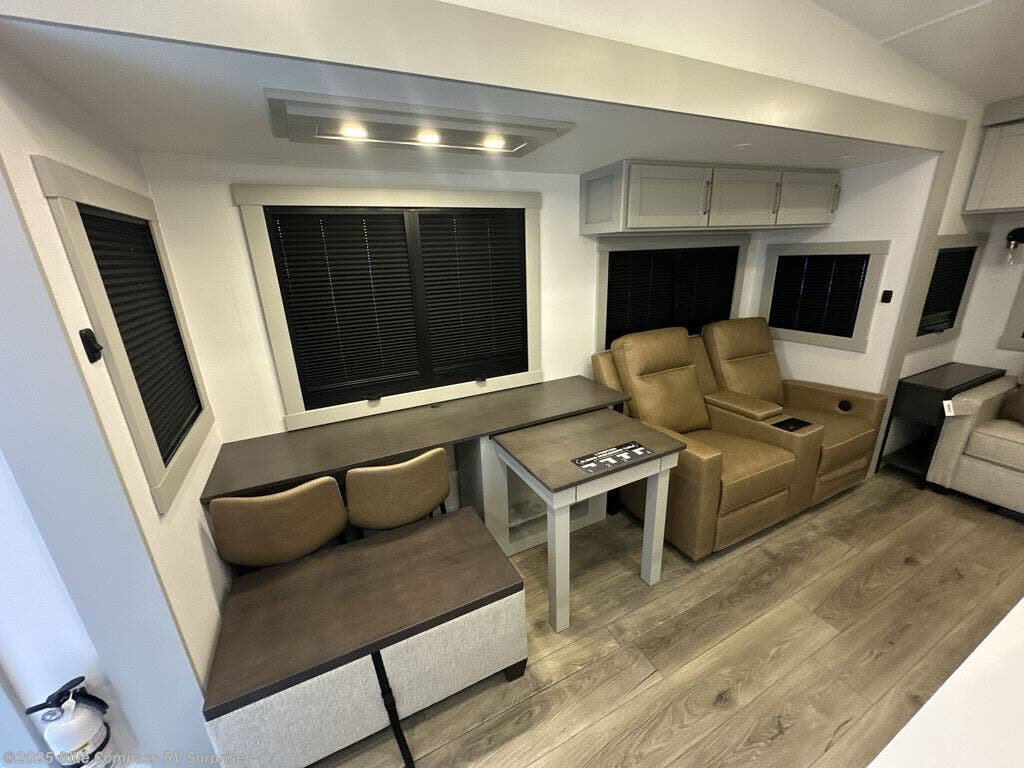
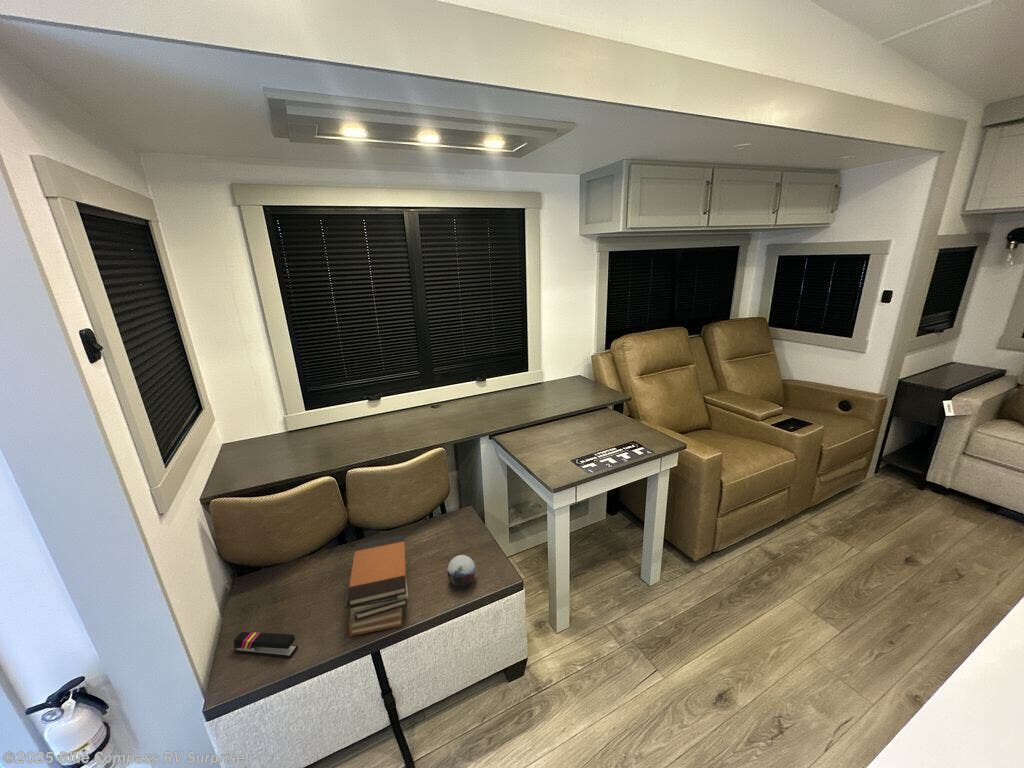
+ decorative orb (461, 570)
+ stapler (264, 643)
+ book stack (379, 580)
